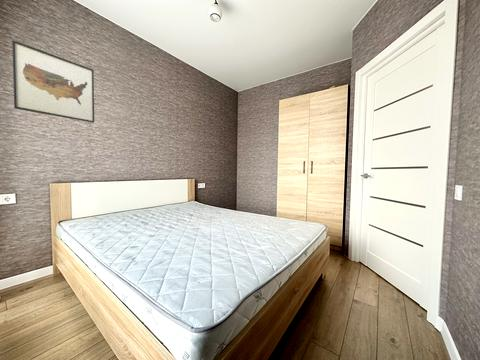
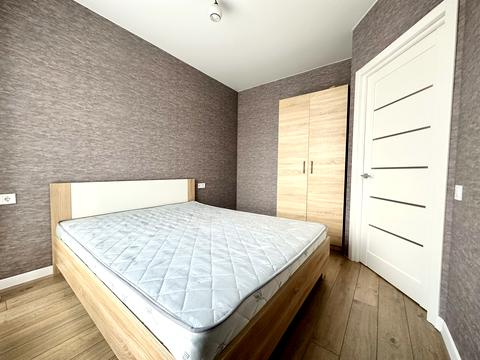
- wall art (58, 86)
